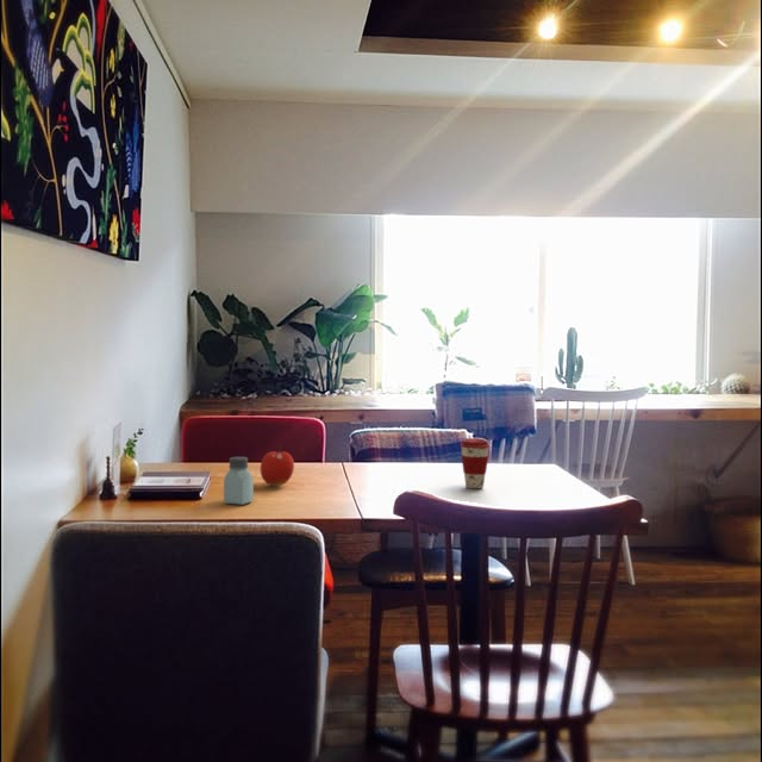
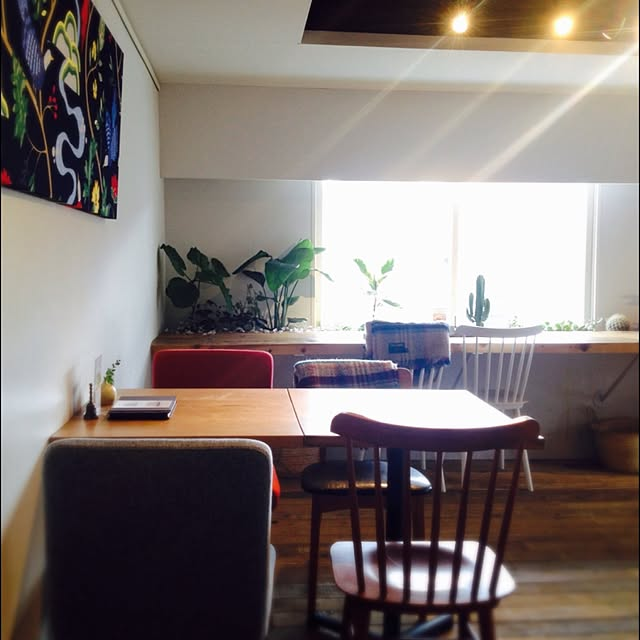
- saltshaker (238, 480)
- fruit (276, 466)
- coffee cup (474, 463)
